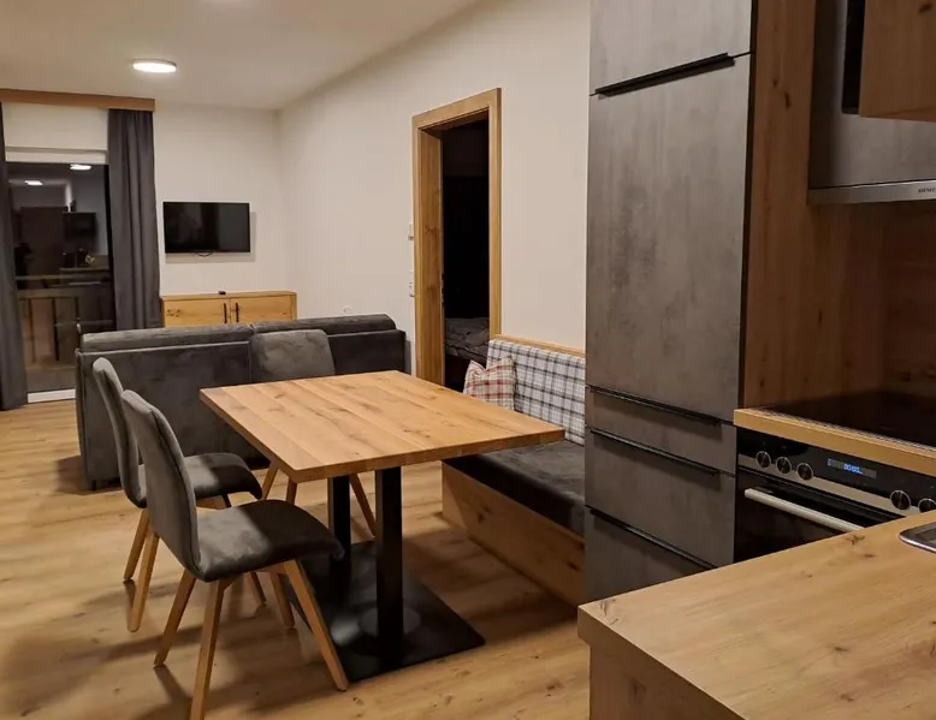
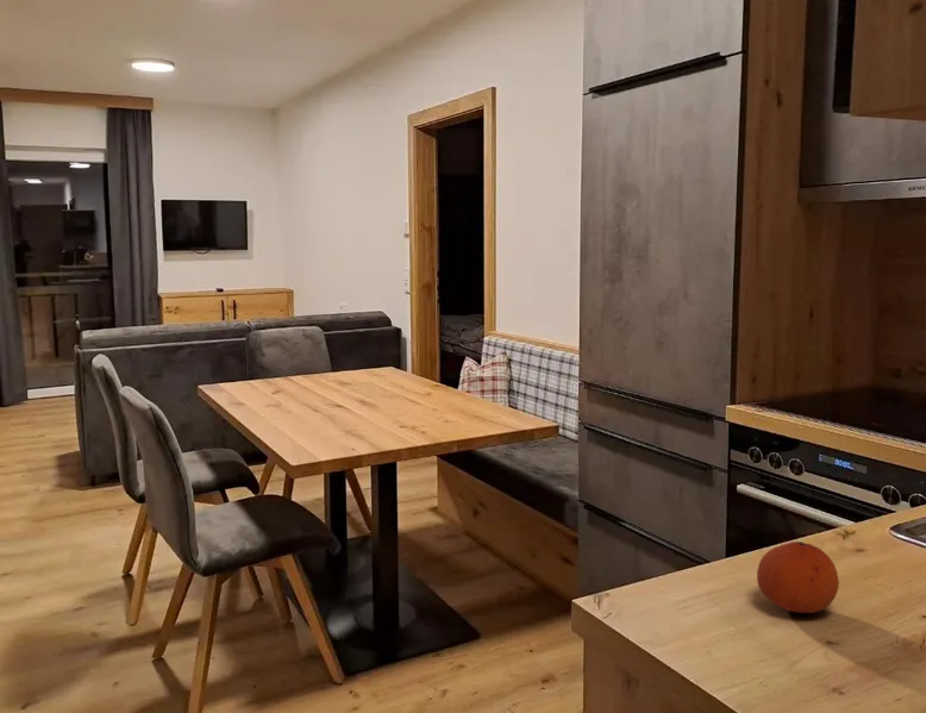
+ fruit (795, 574)
